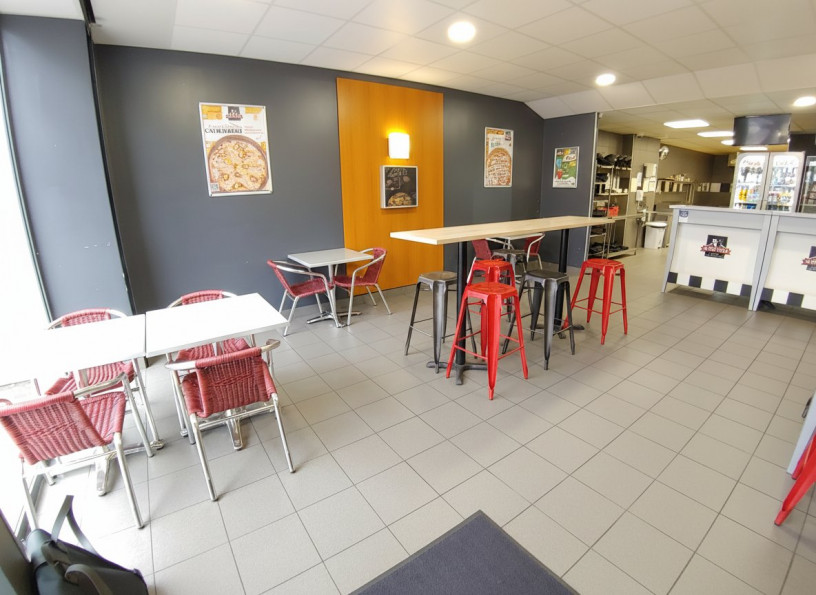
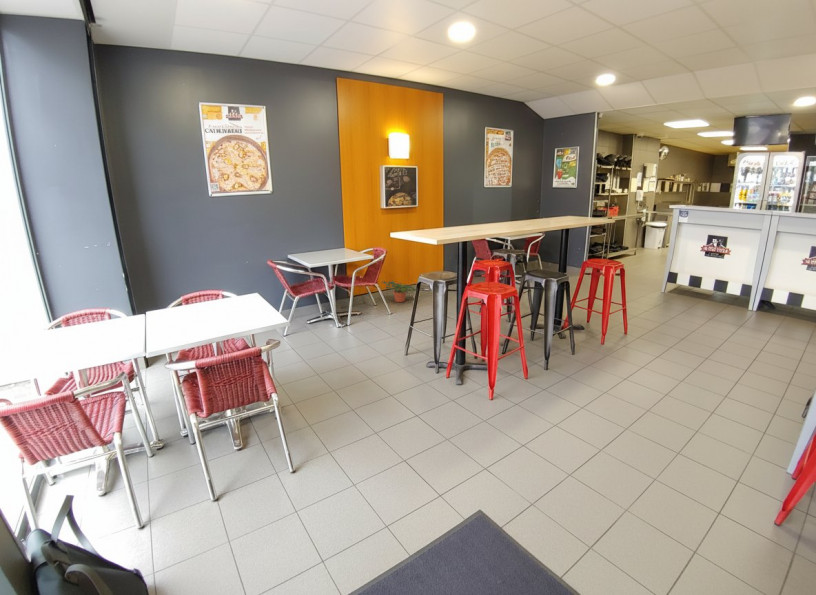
+ potted plant (401, 290)
